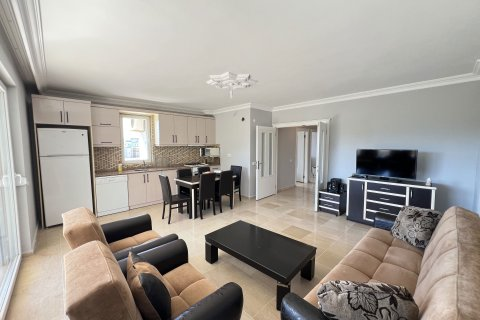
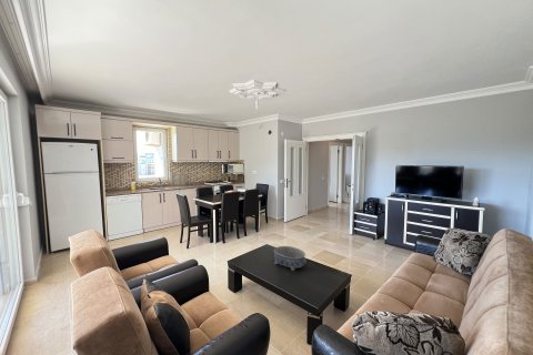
+ decorative bowl (289, 257)
